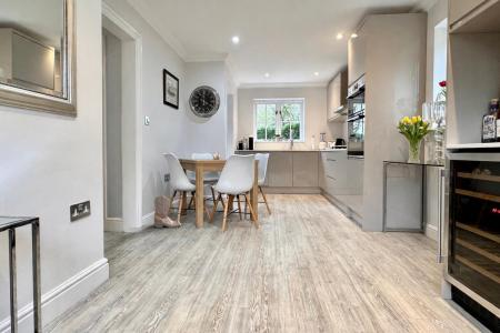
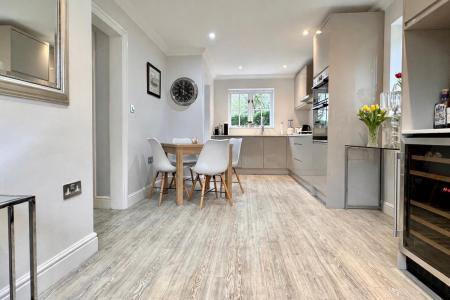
- boots (168, 210)
